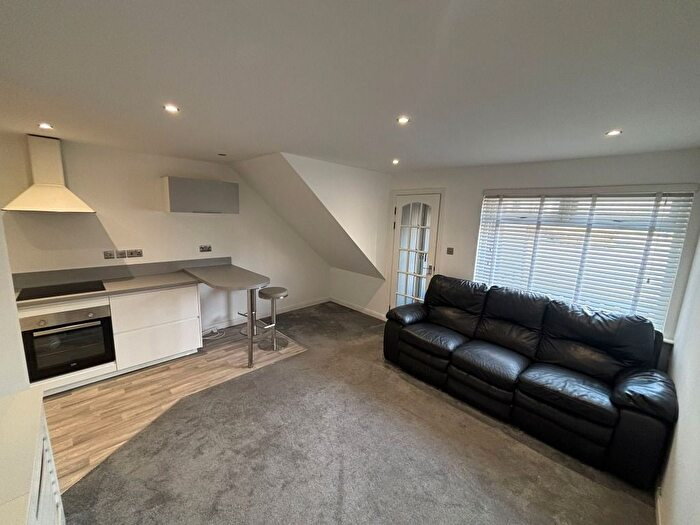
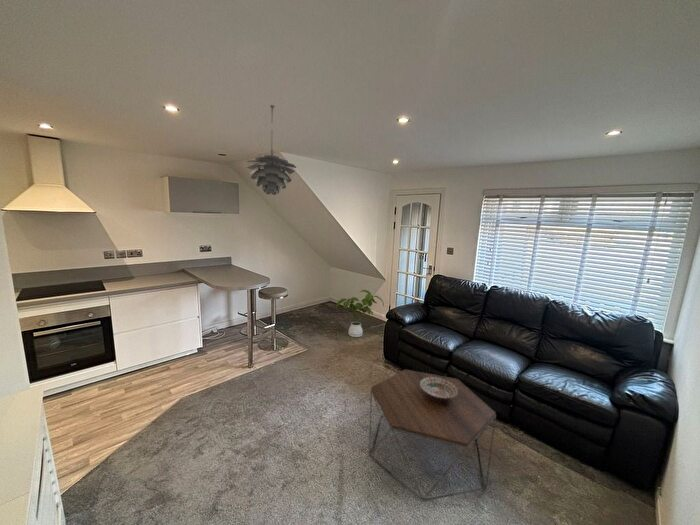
+ pendant light (272, 150)
+ decorative bowl (438, 391)
+ house plant (363, 313)
+ coffee table (427, 423)
